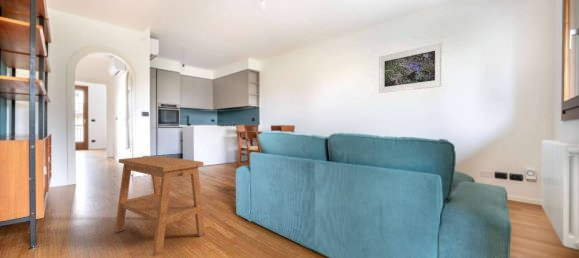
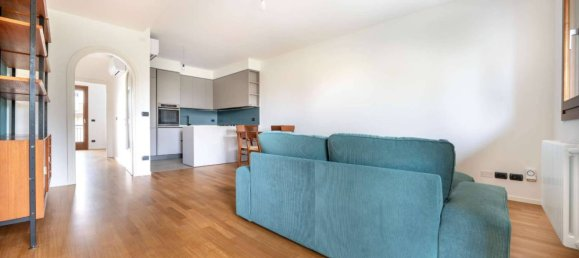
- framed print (408, 70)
- side table (159, 196)
